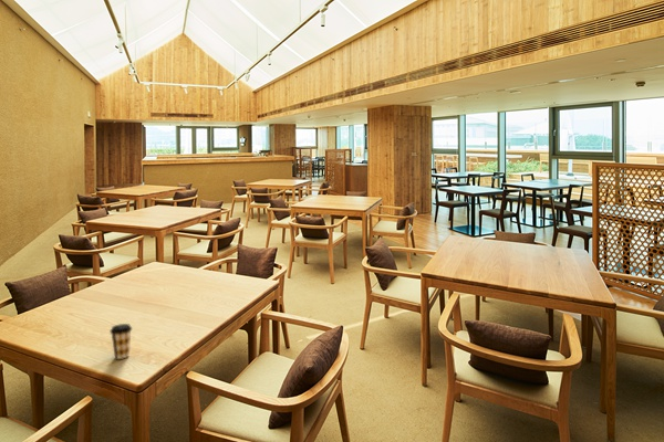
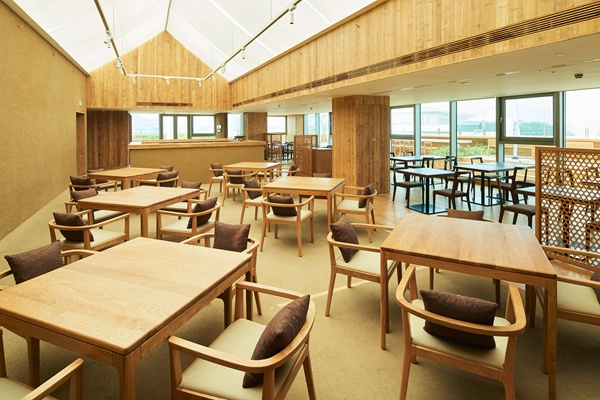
- coffee cup (121, 340)
